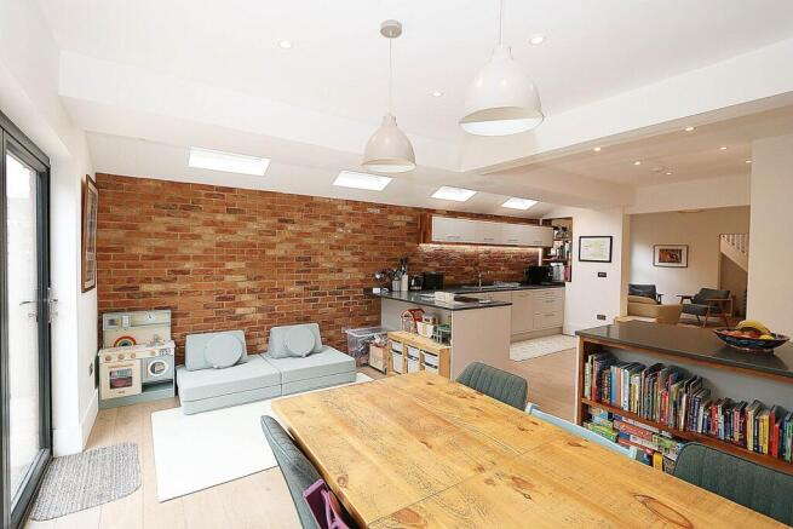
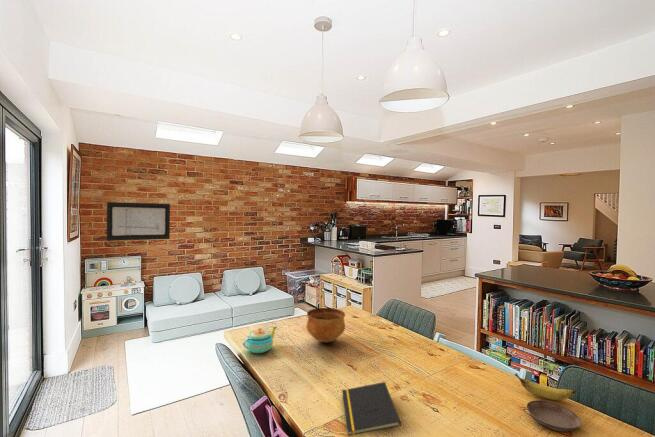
+ wall art (139, 221)
+ bowl (325, 327)
+ banana (543, 388)
+ teapot (260, 338)
+ notepad (368, 406)
+ saucer (552, 416)
